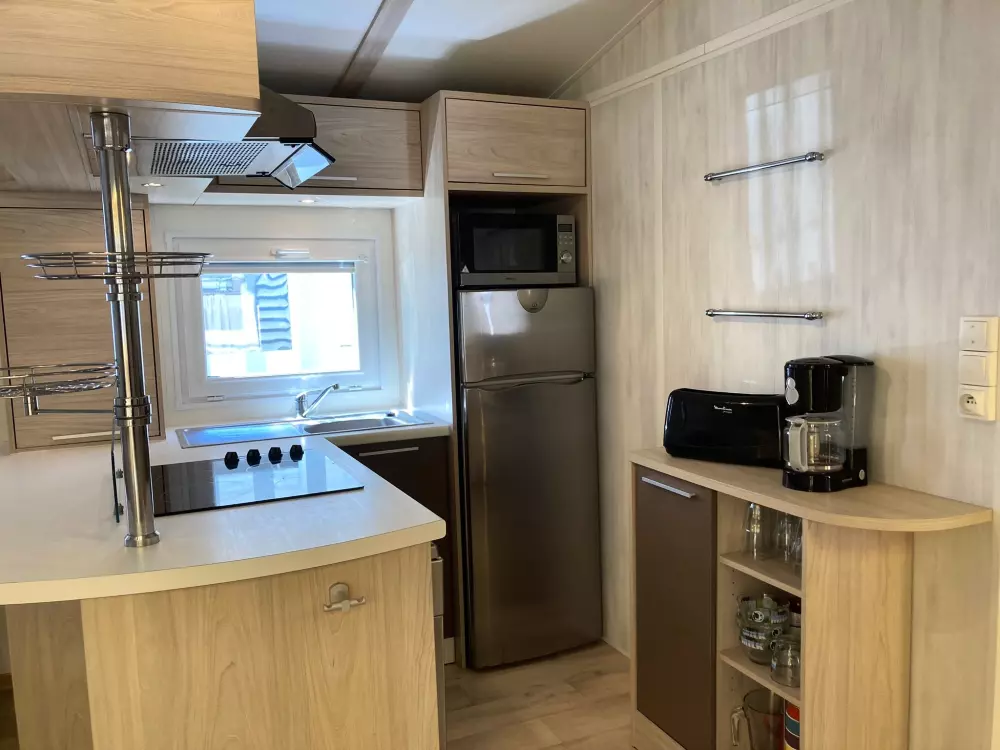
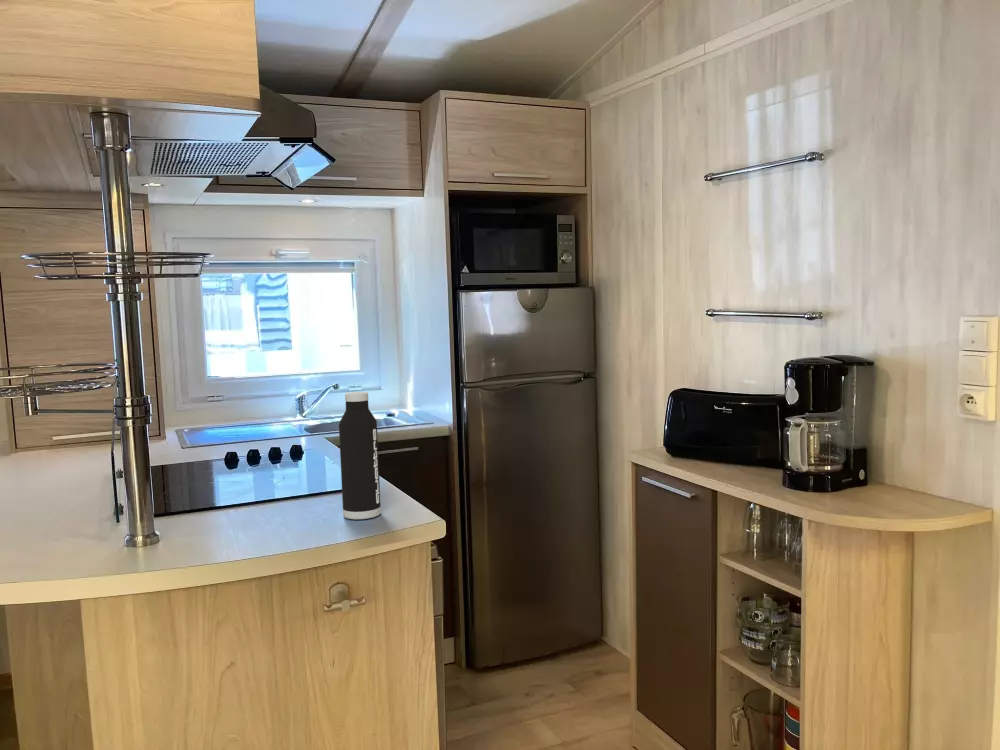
+ water bottle (359, 454)
